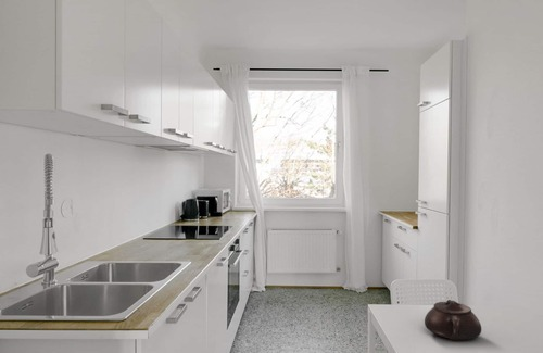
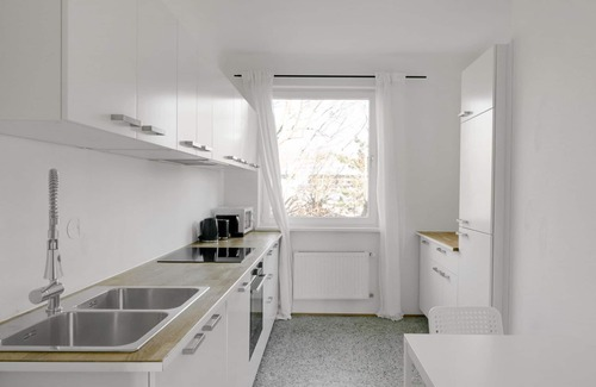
- teapot (451, 317)
